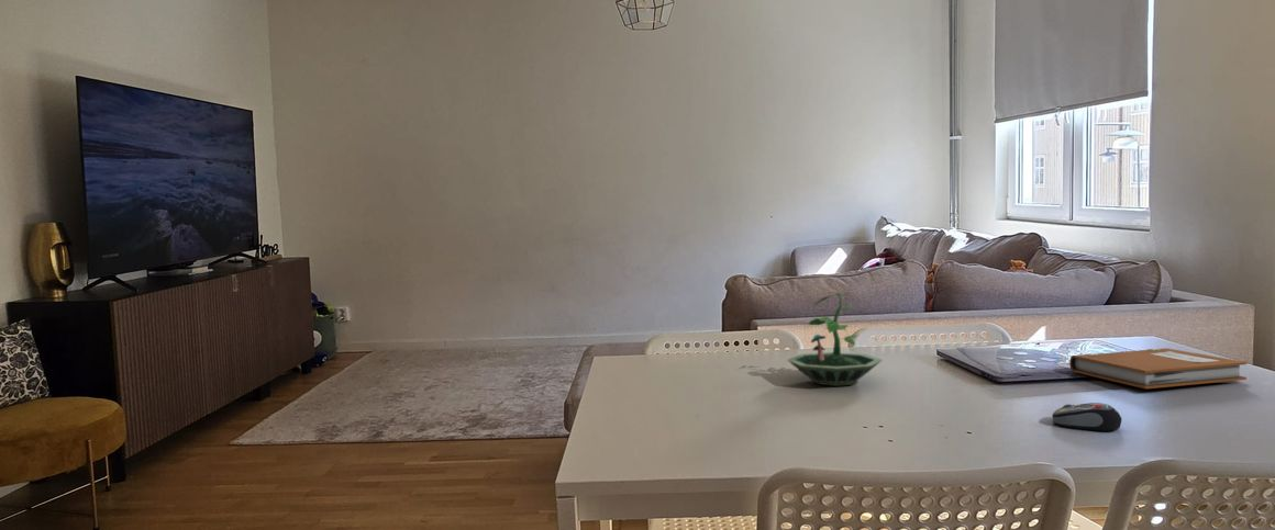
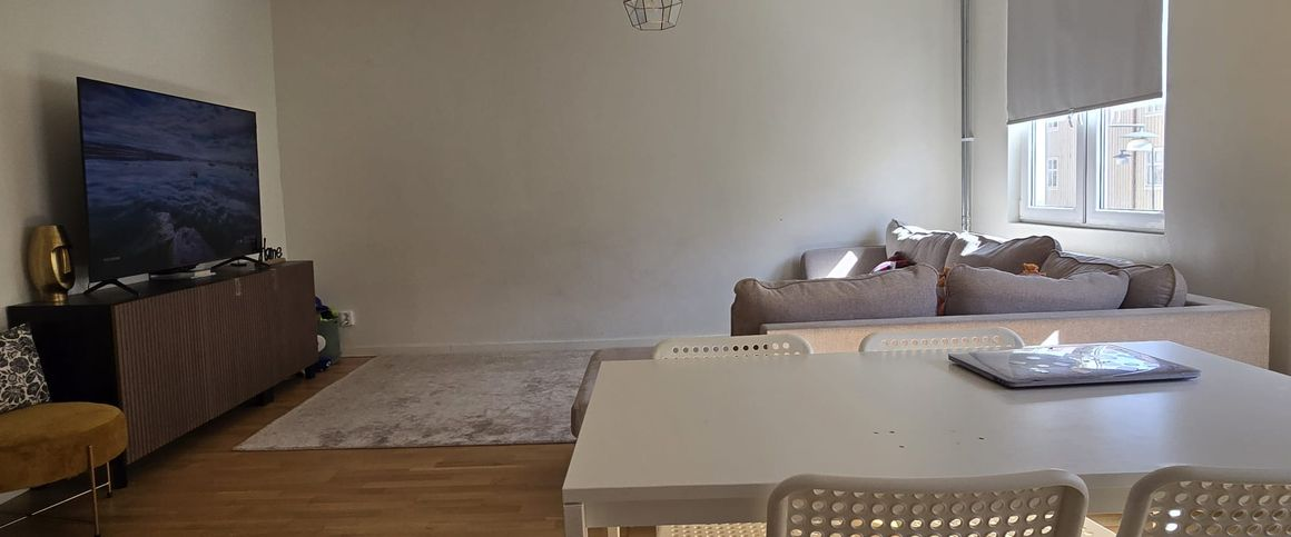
- terrarium (836, 311)
- computer mouse (1086, 414)
- notebook (1156, 365)
